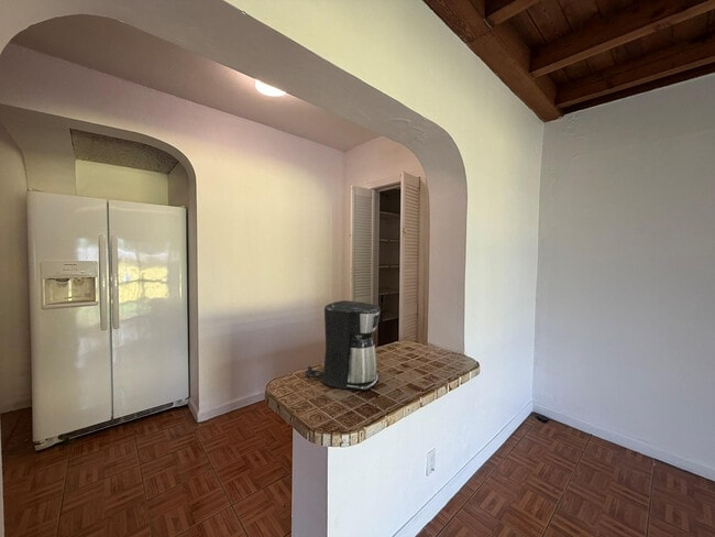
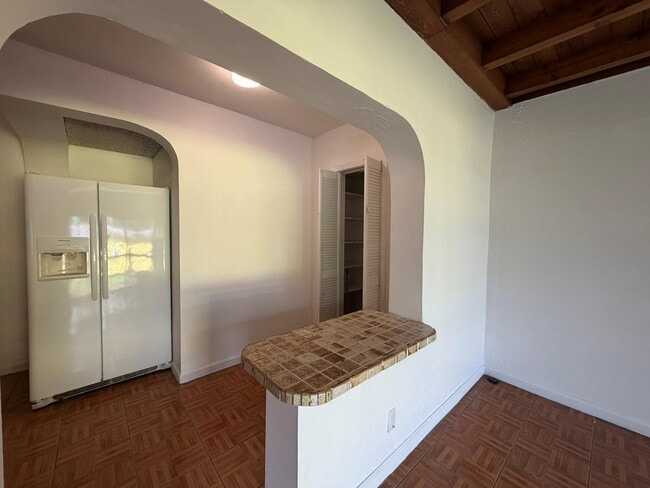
- coffee maker (345, 339)
